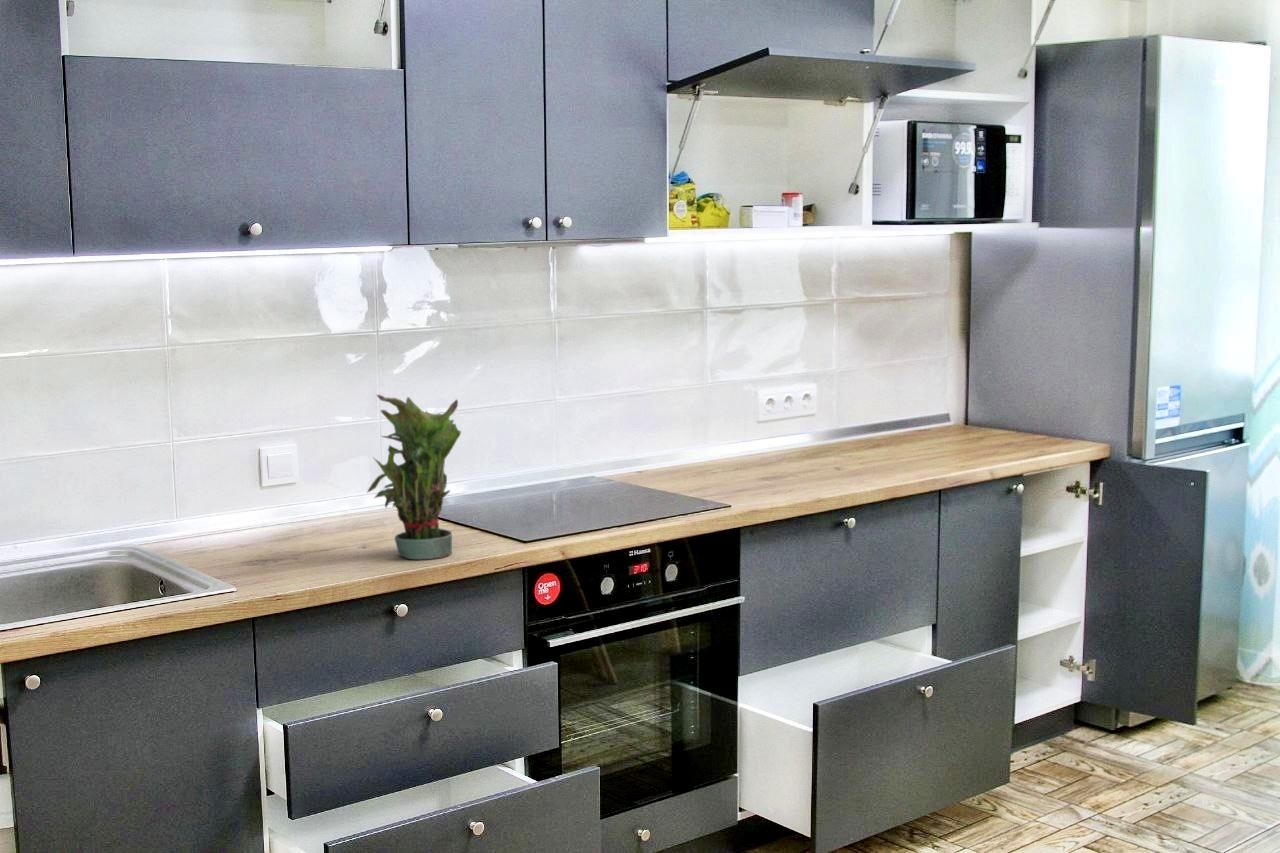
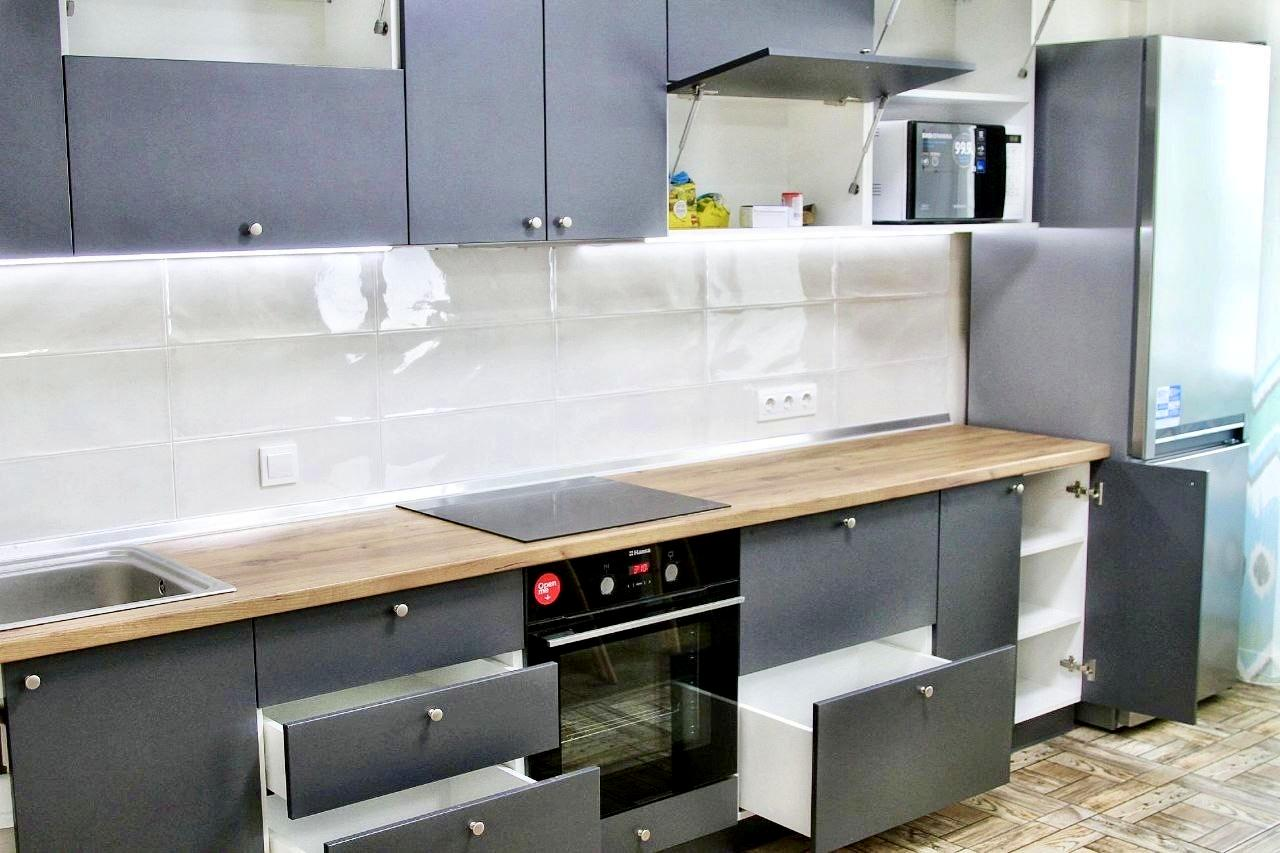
- potted plant (411, 473)
